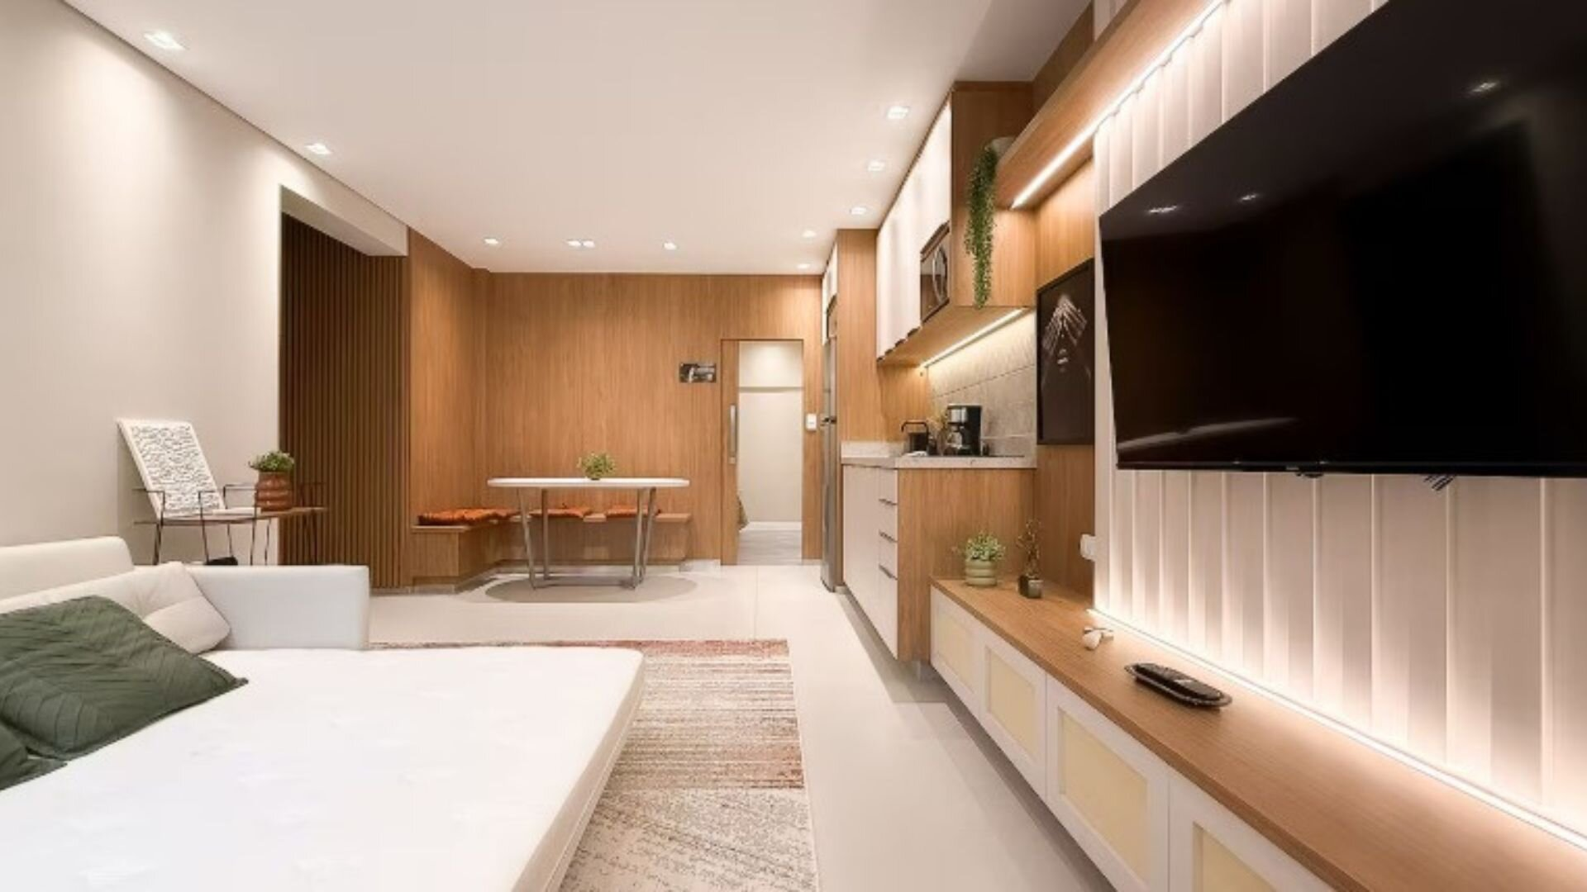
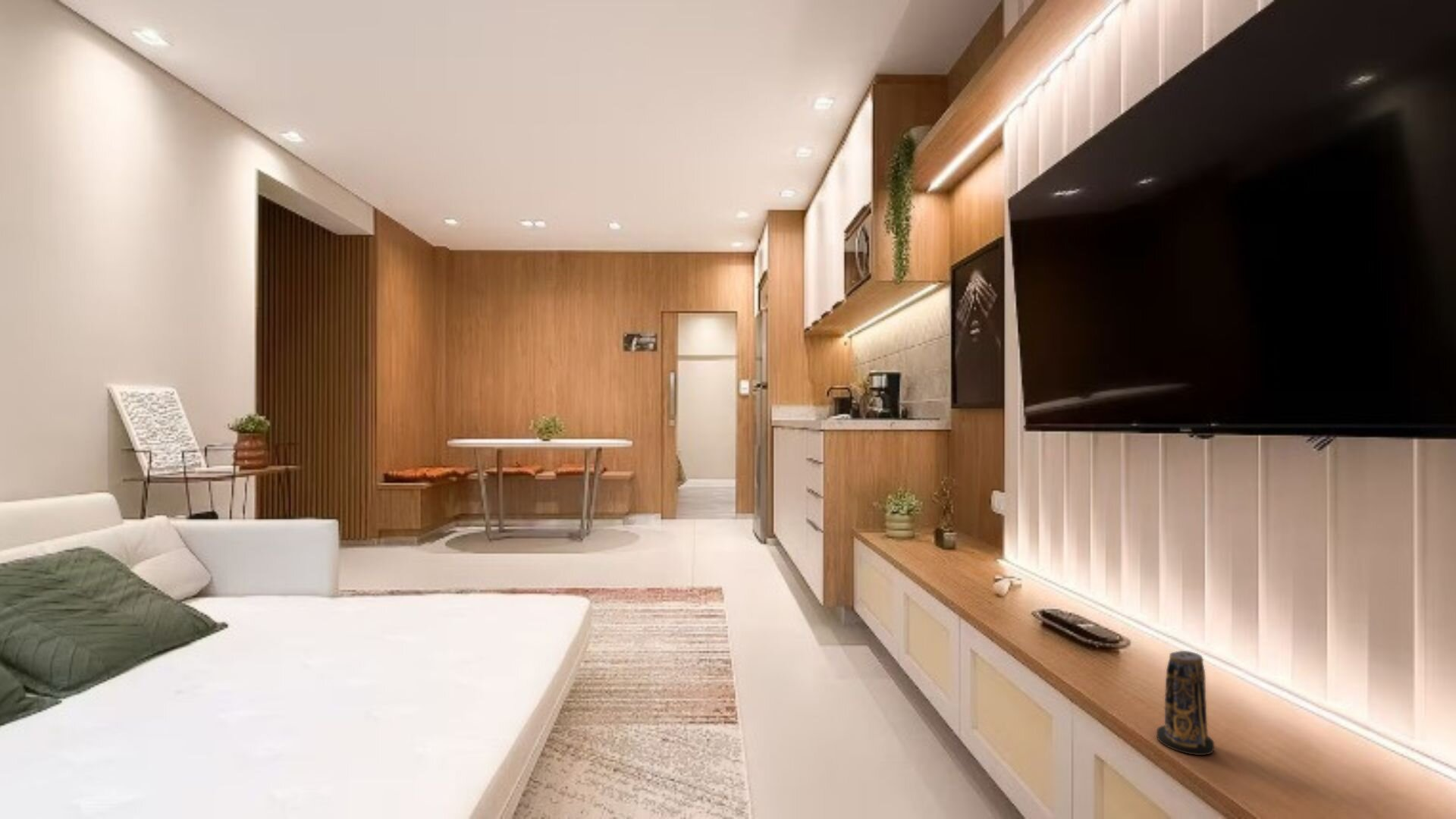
+ candle (1185, 698)
